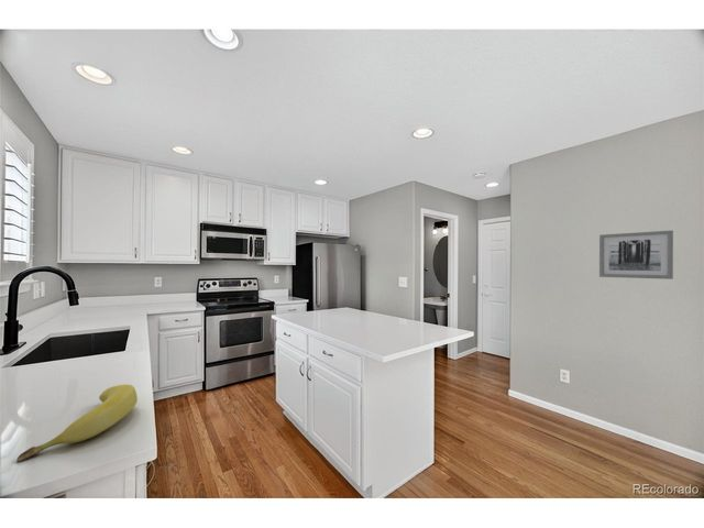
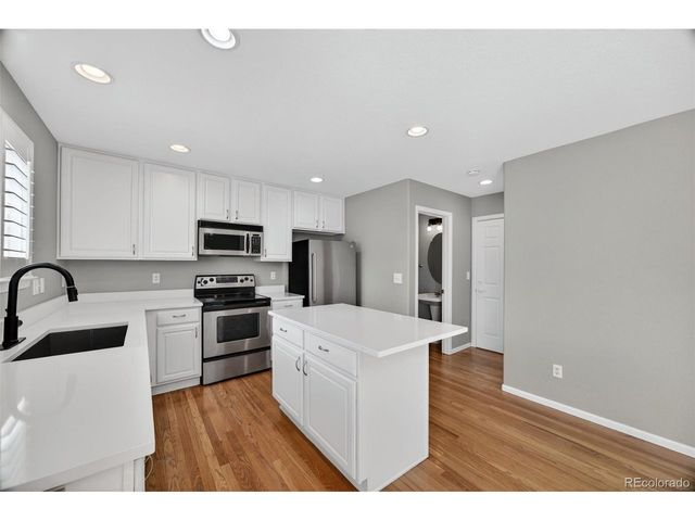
- banana (87, 413)
- wall art (634, 255)
